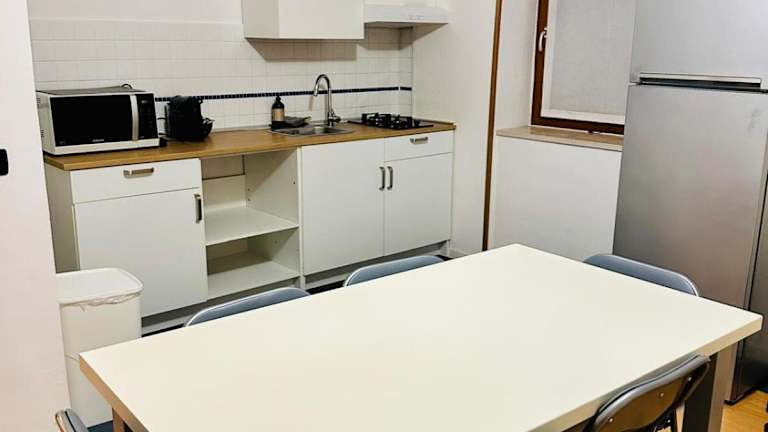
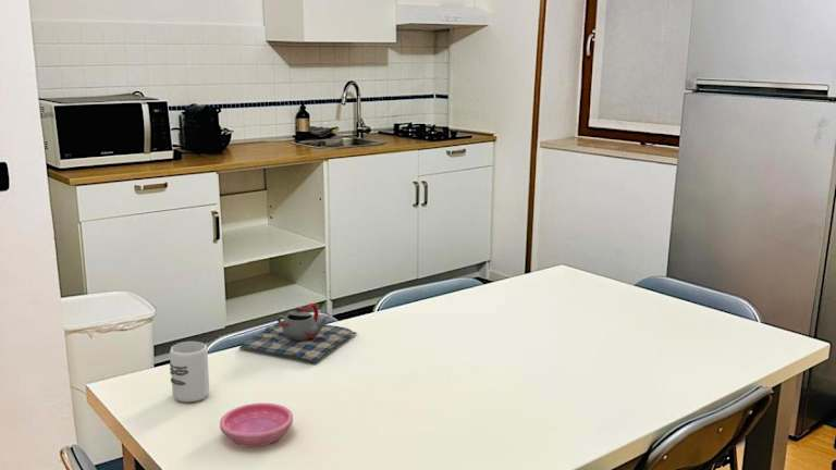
+ teapot (299, 324)
+ cup (189, 371)
+ saucer (257, 425)
